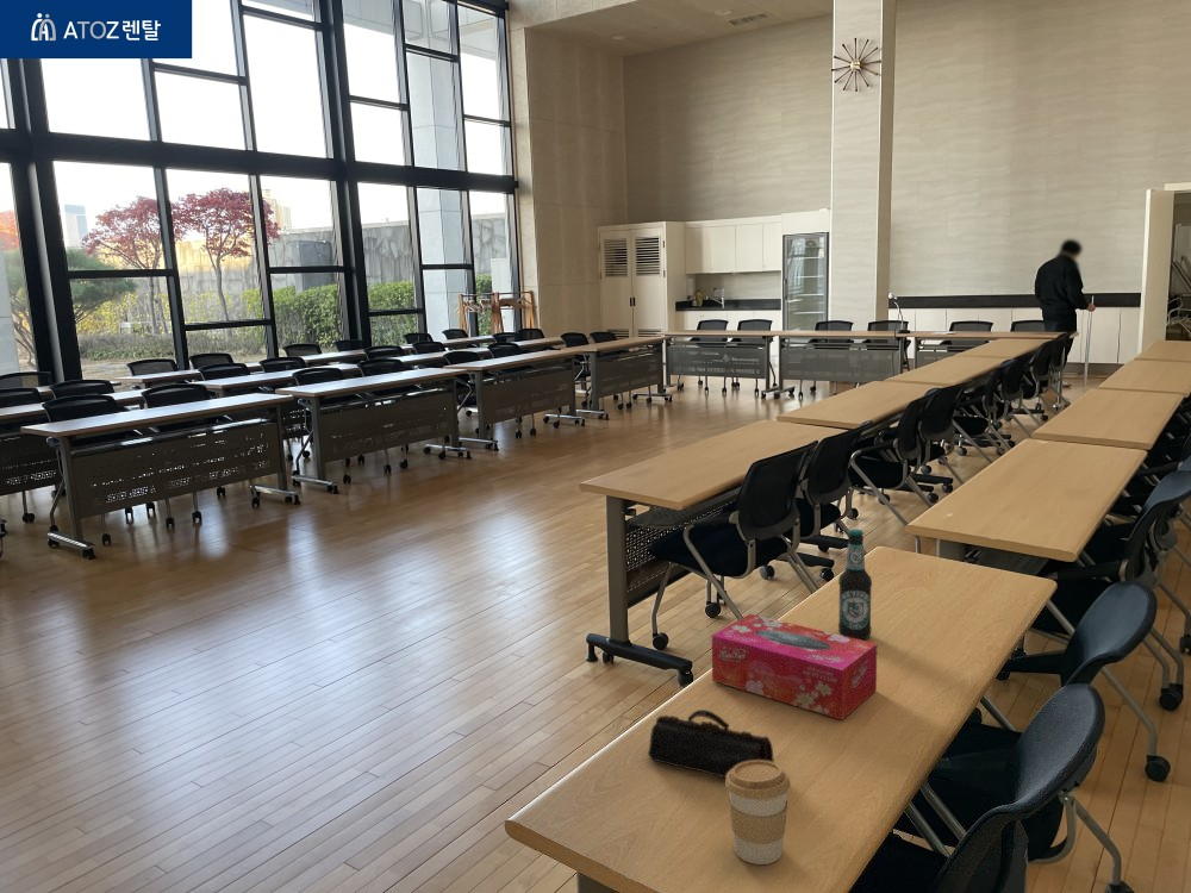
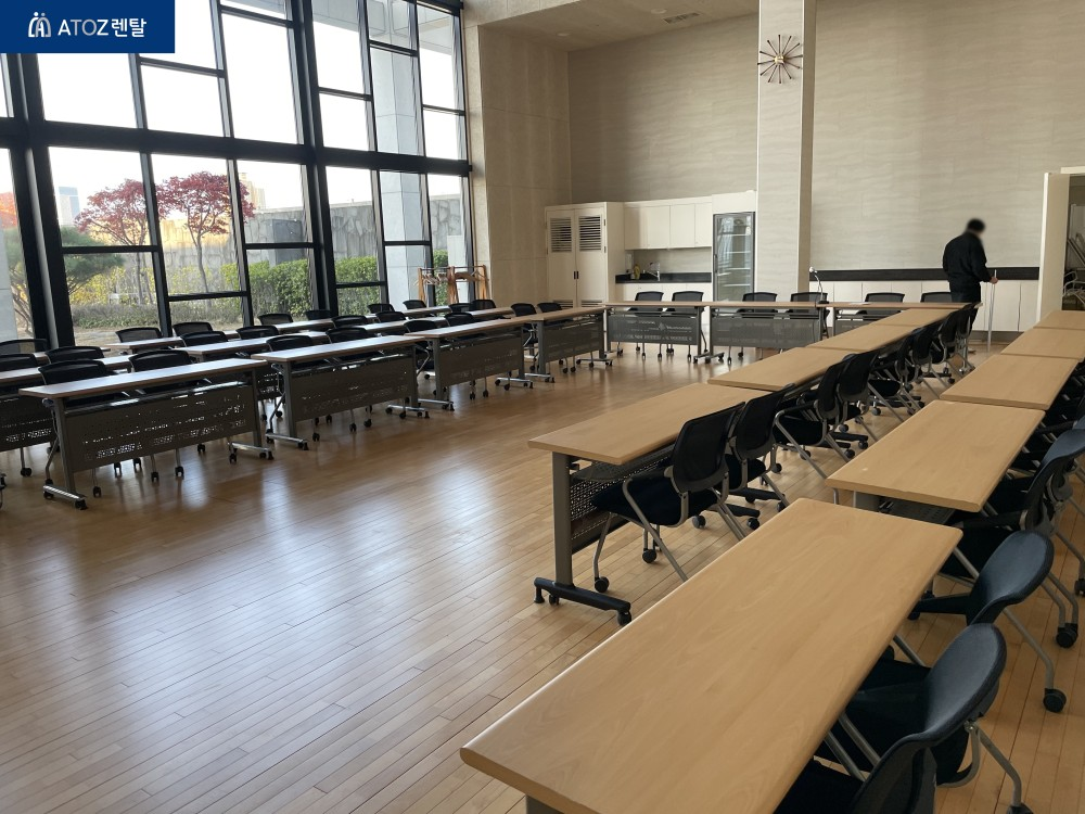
- tissue box (792, 662)
- bottle (855, 583)
- coffee cup (757, 808)
- pencil case (710, 737)
